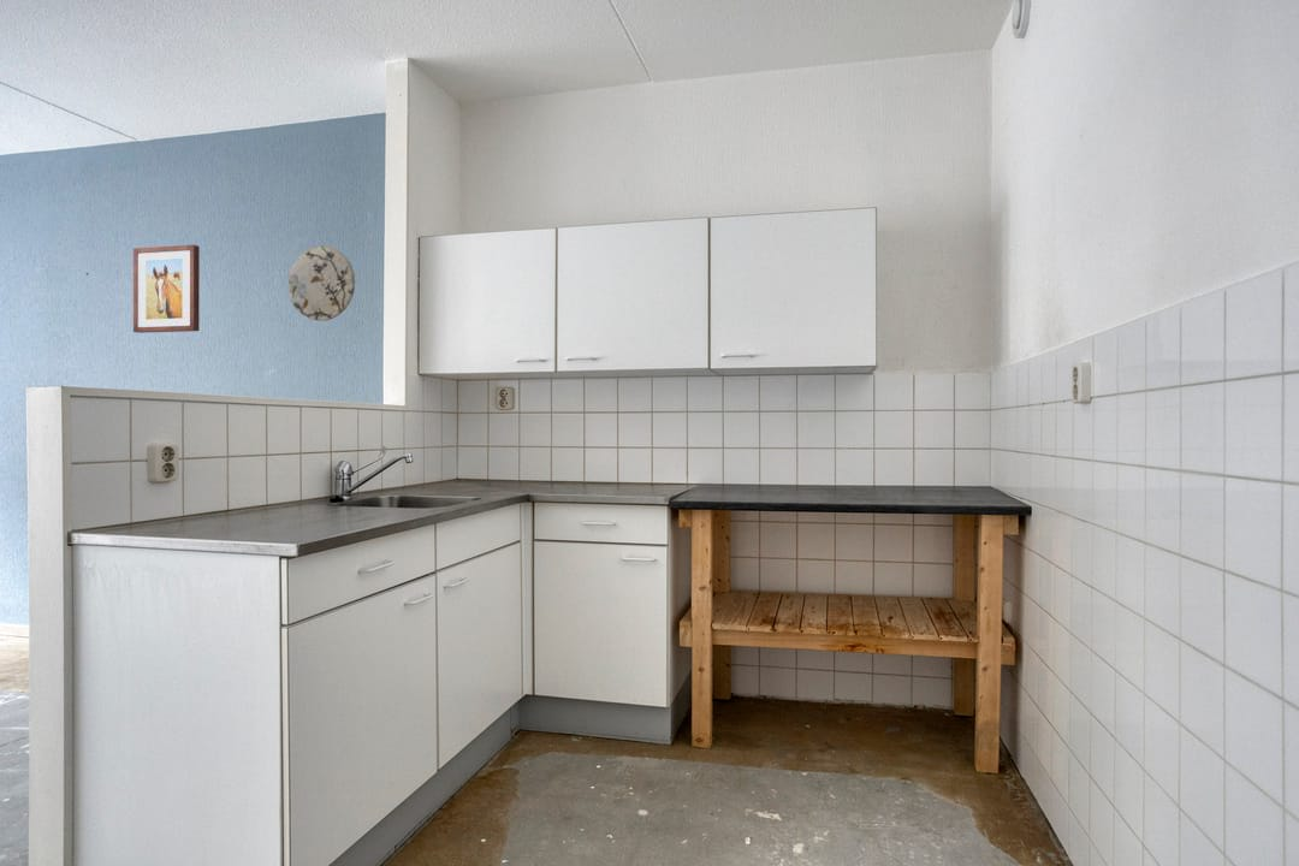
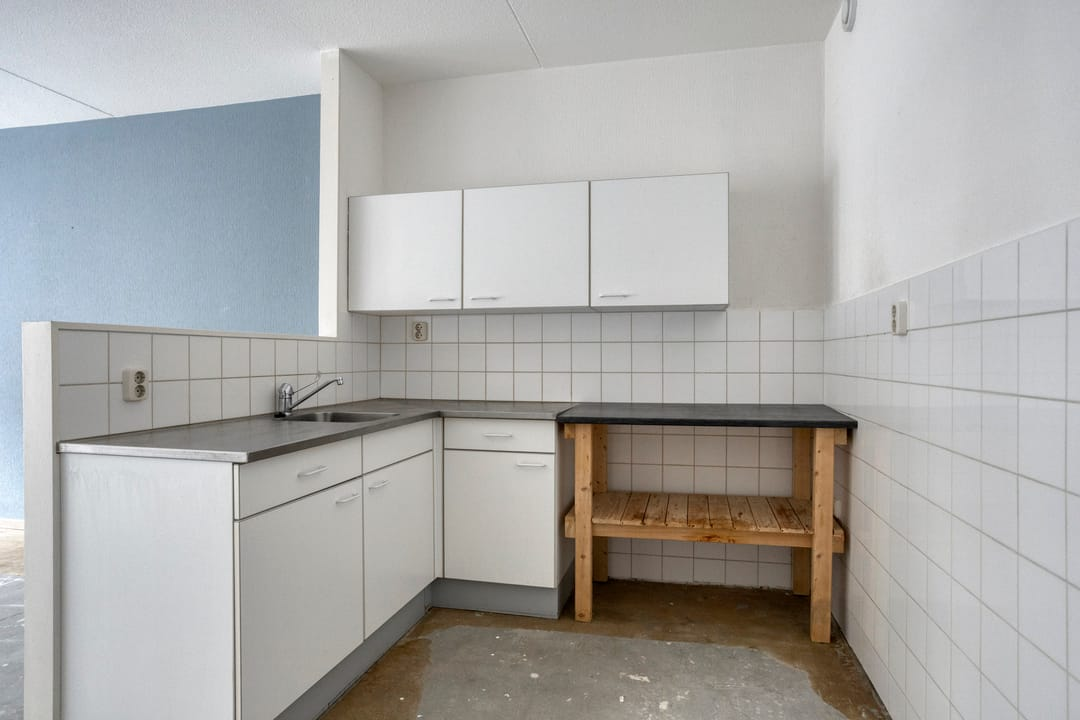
- wall art (166, 289)
- decorative plate (321, 283)
